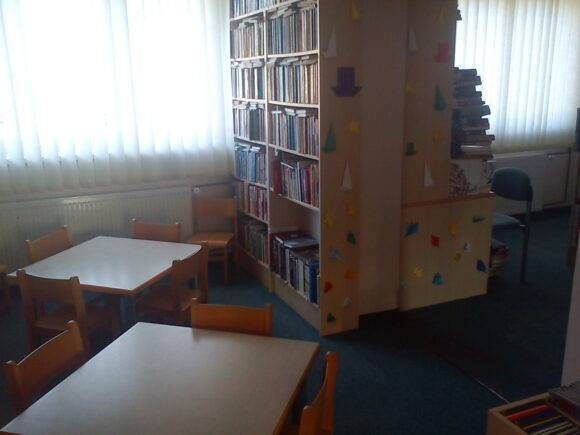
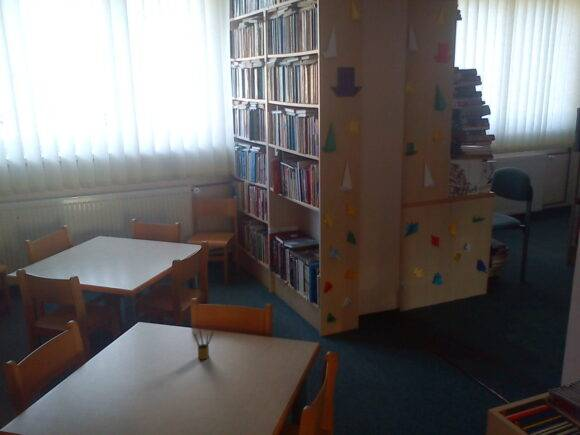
+ pencil box (203, 344)
